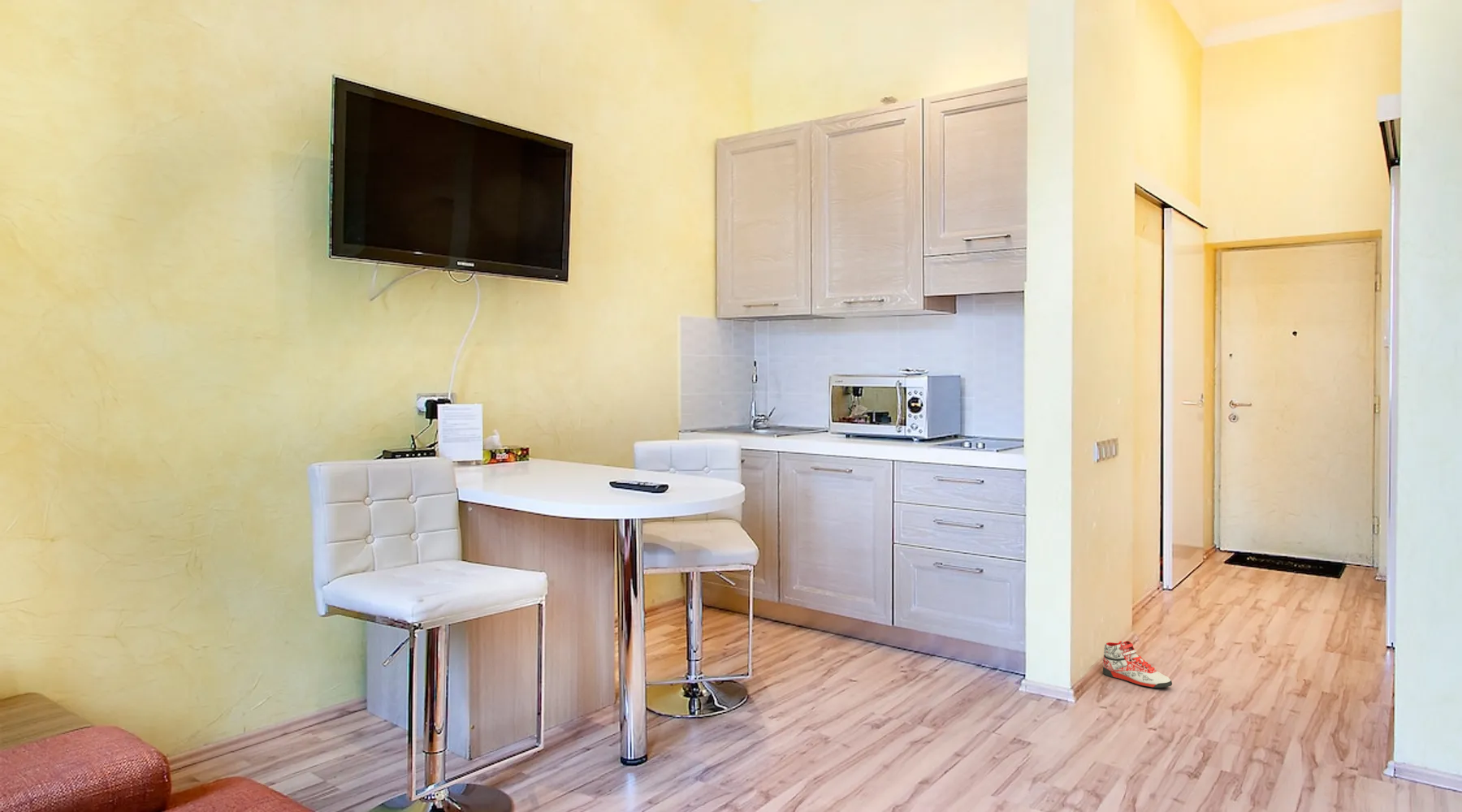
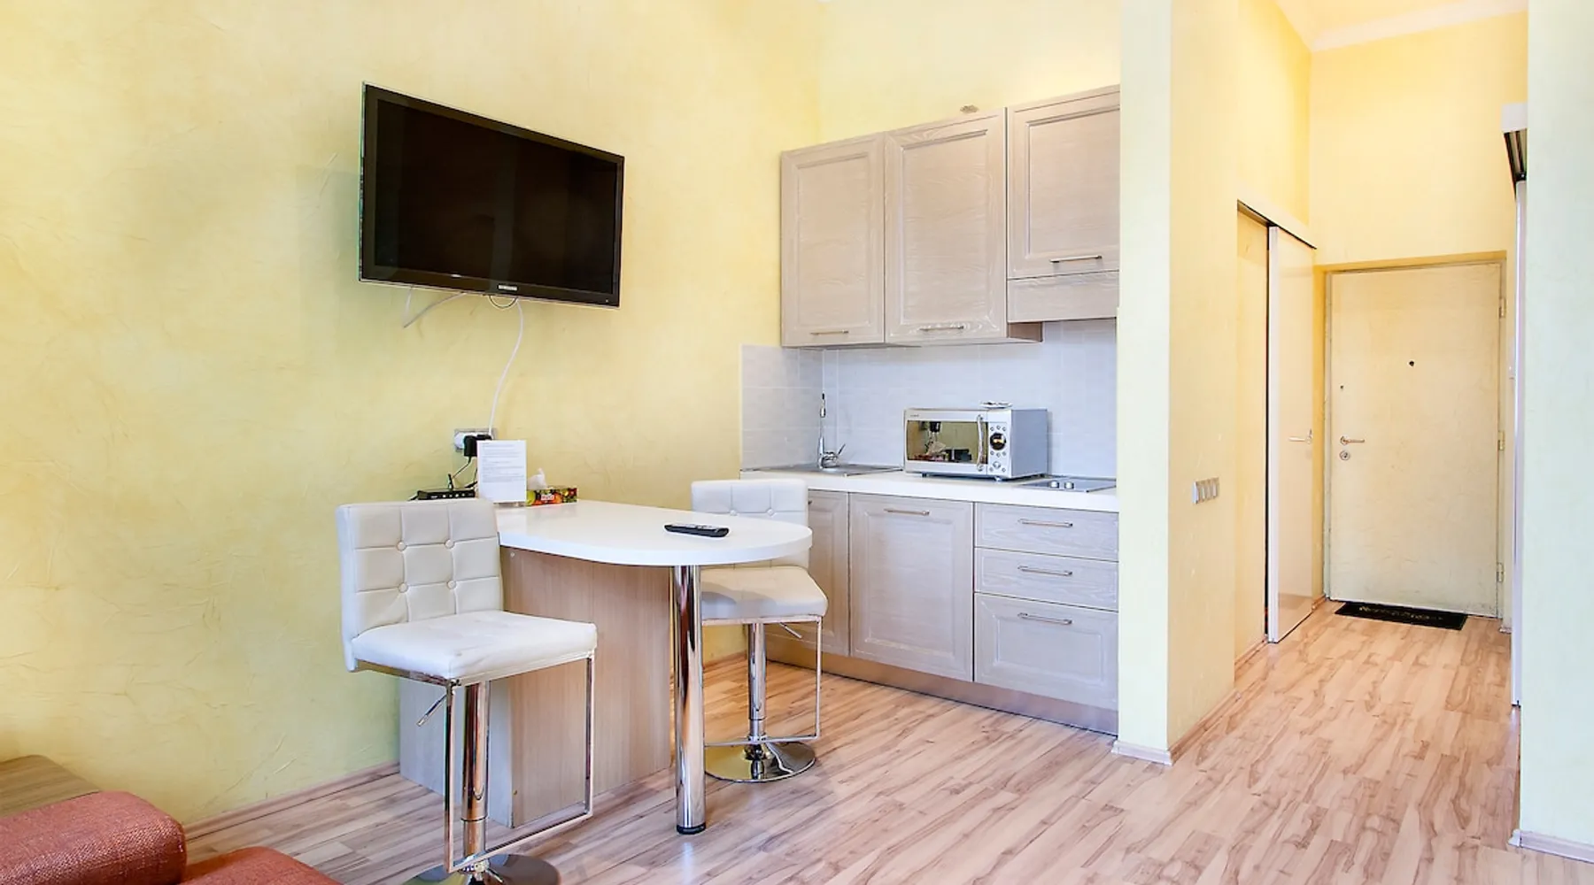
- sneaker (1135, 663)
